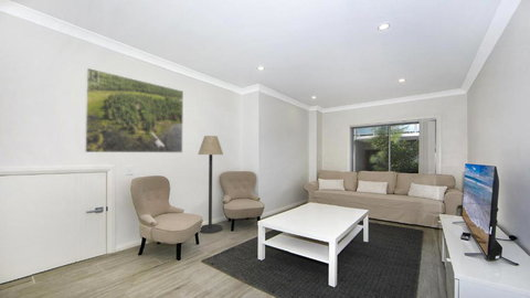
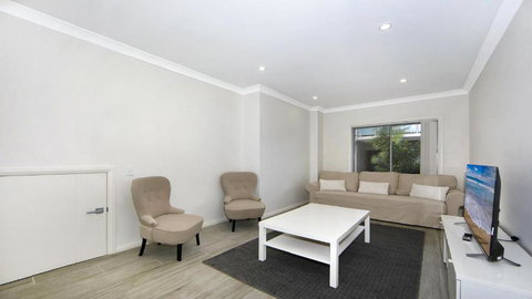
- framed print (141, 116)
- floor lamp (210, 182)
